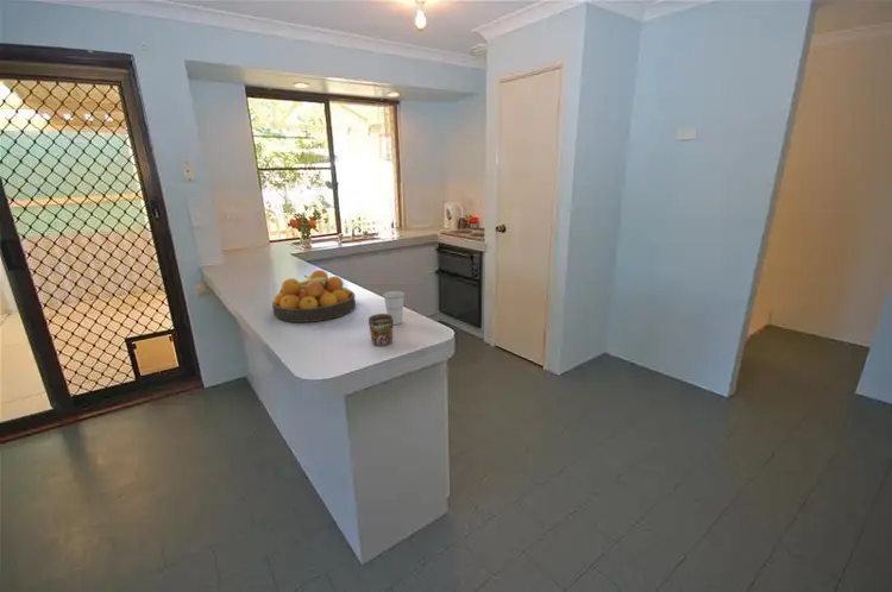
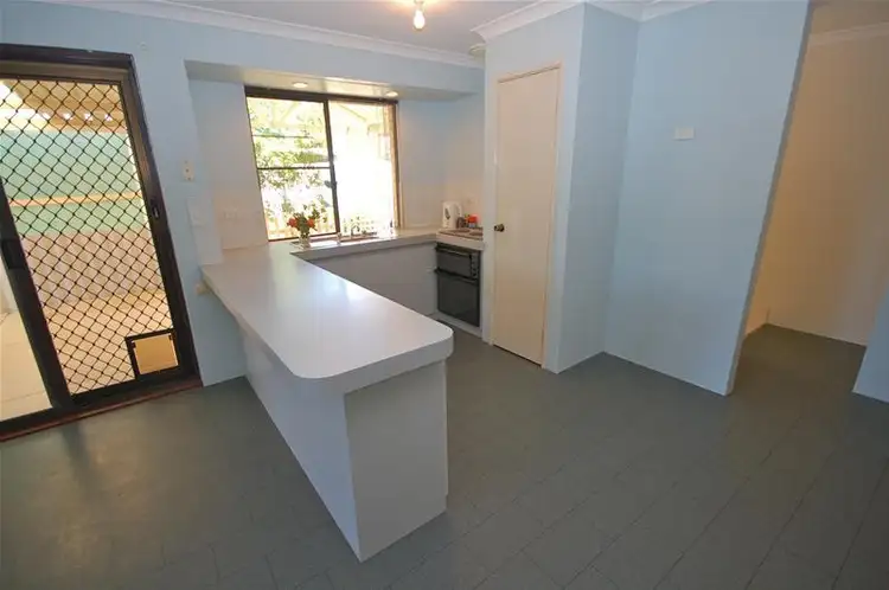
- cup (394, 308)
- fruit bowl (313, 291)
- mug (381, 327)
